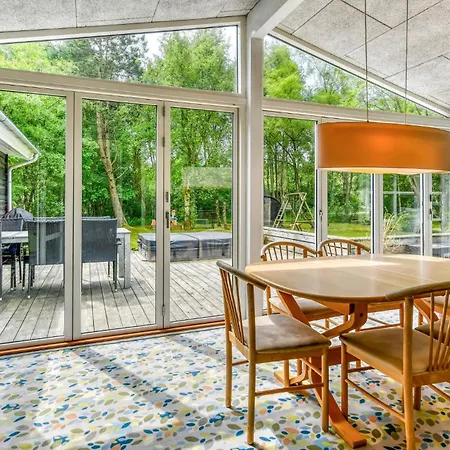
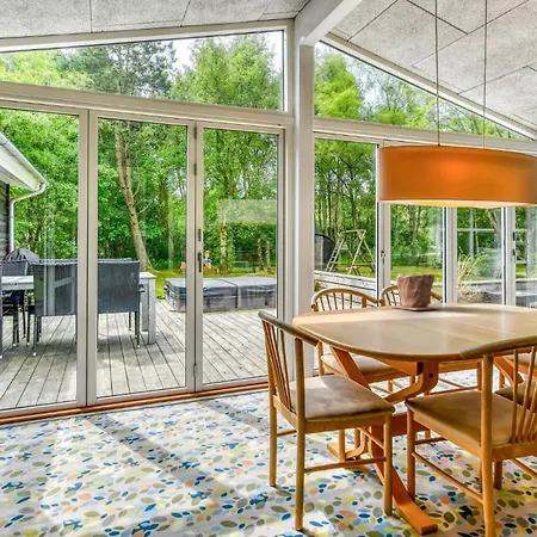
+ plant pot (415, 290)
